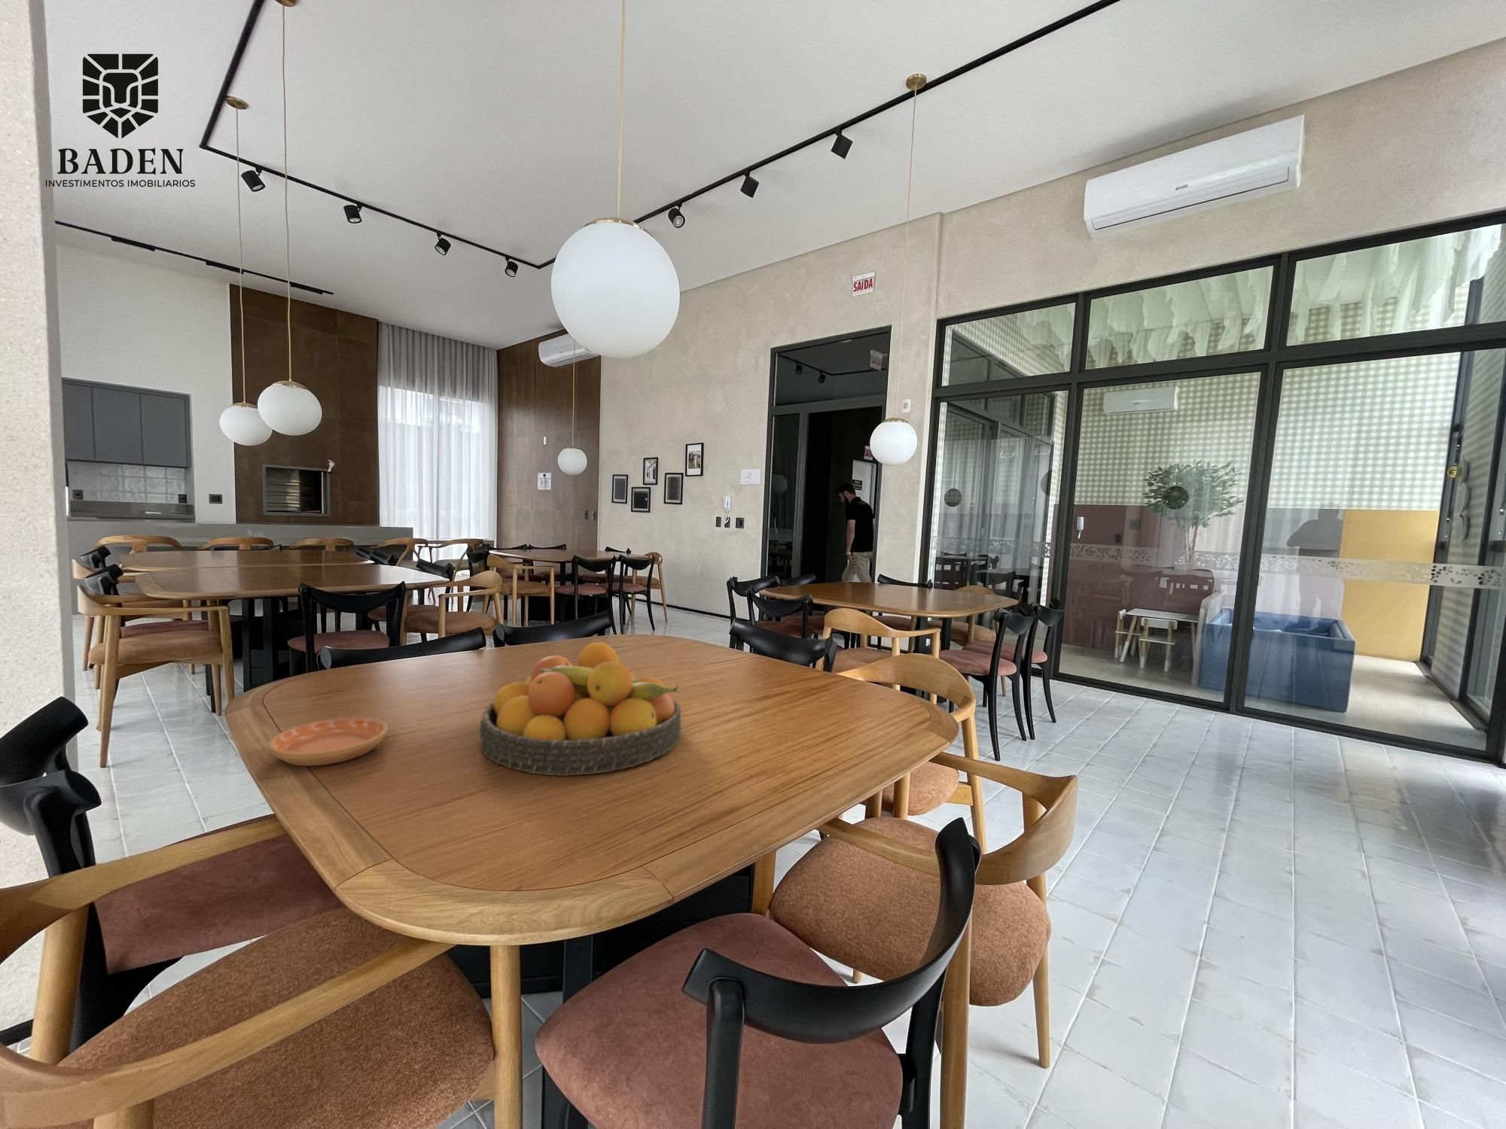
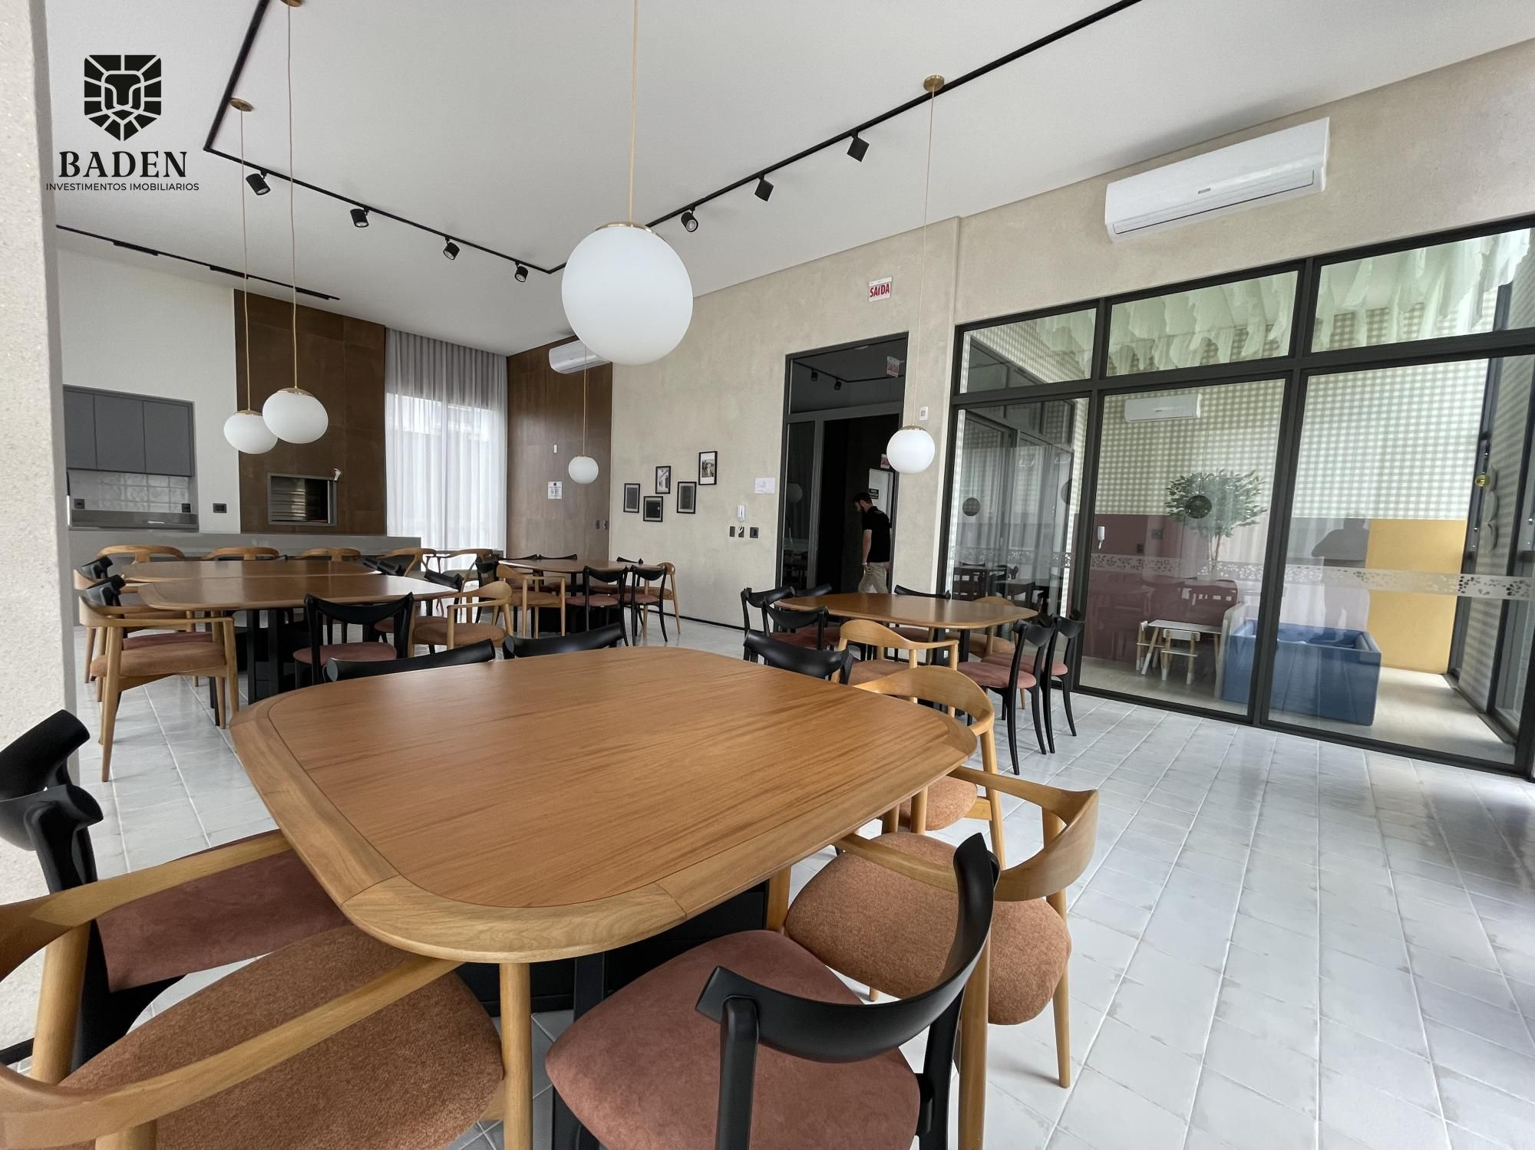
- saucer (331, 741)
- fruit bowl (585, 695)
